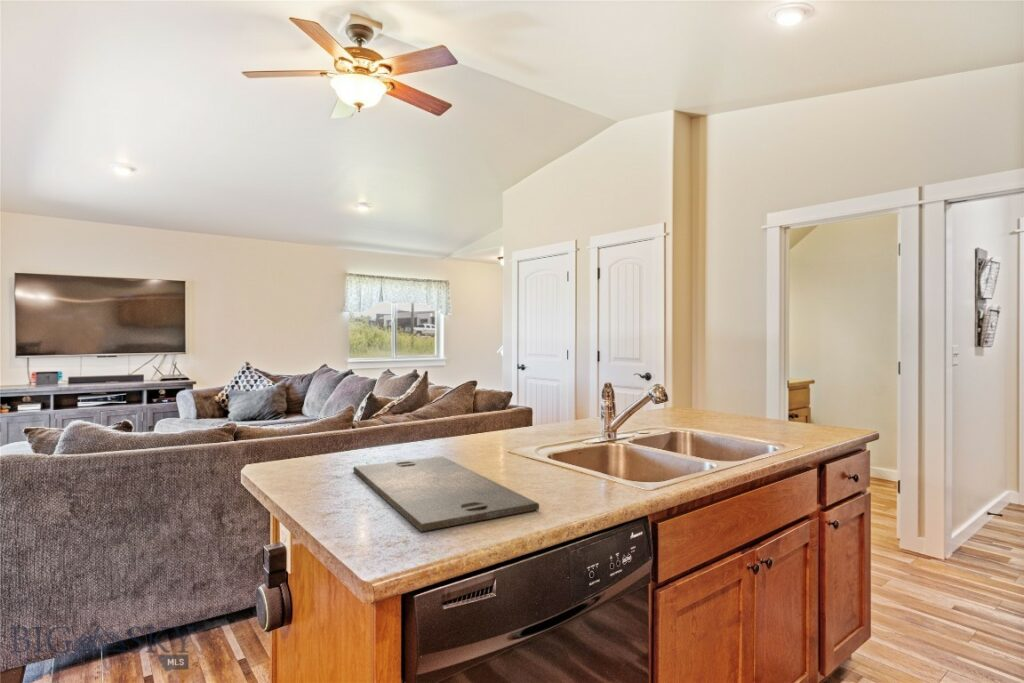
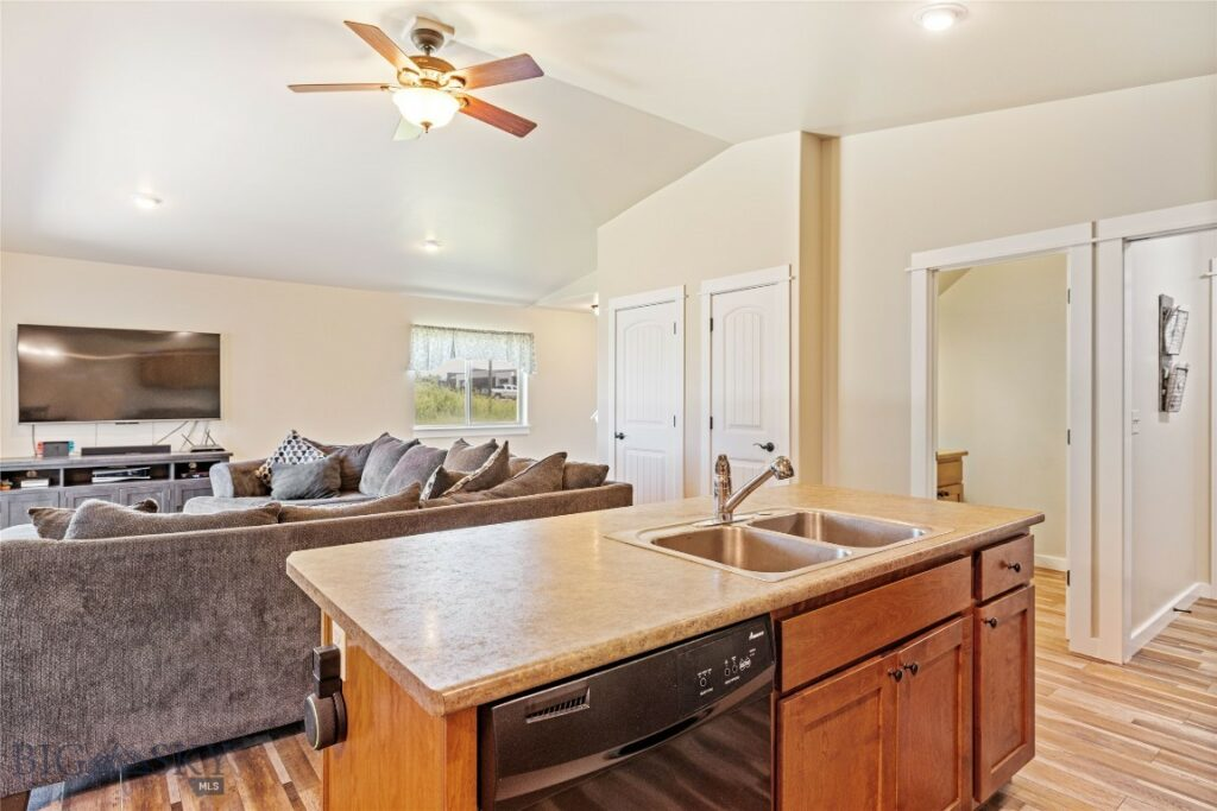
- cutting board (434, 485)
